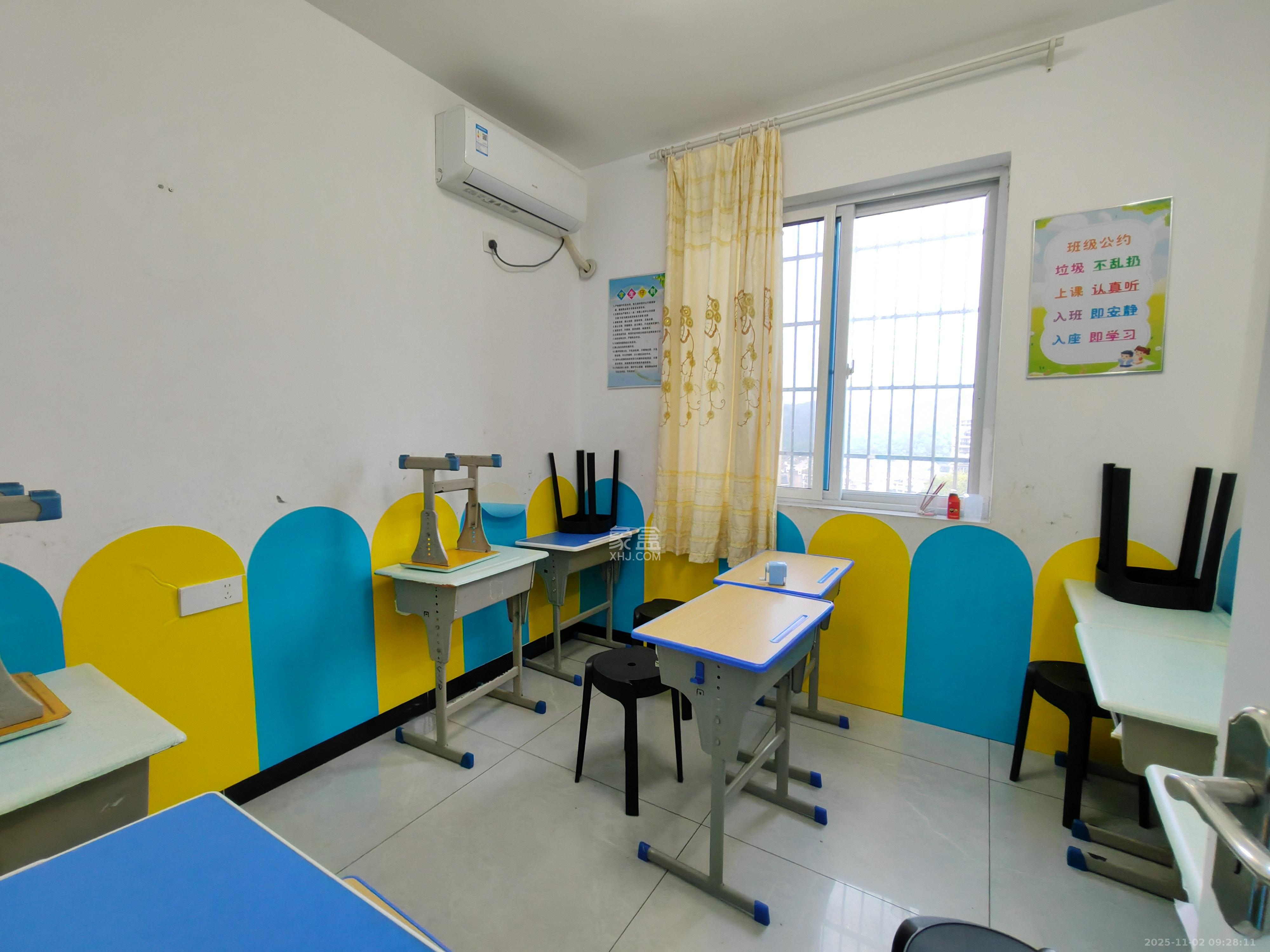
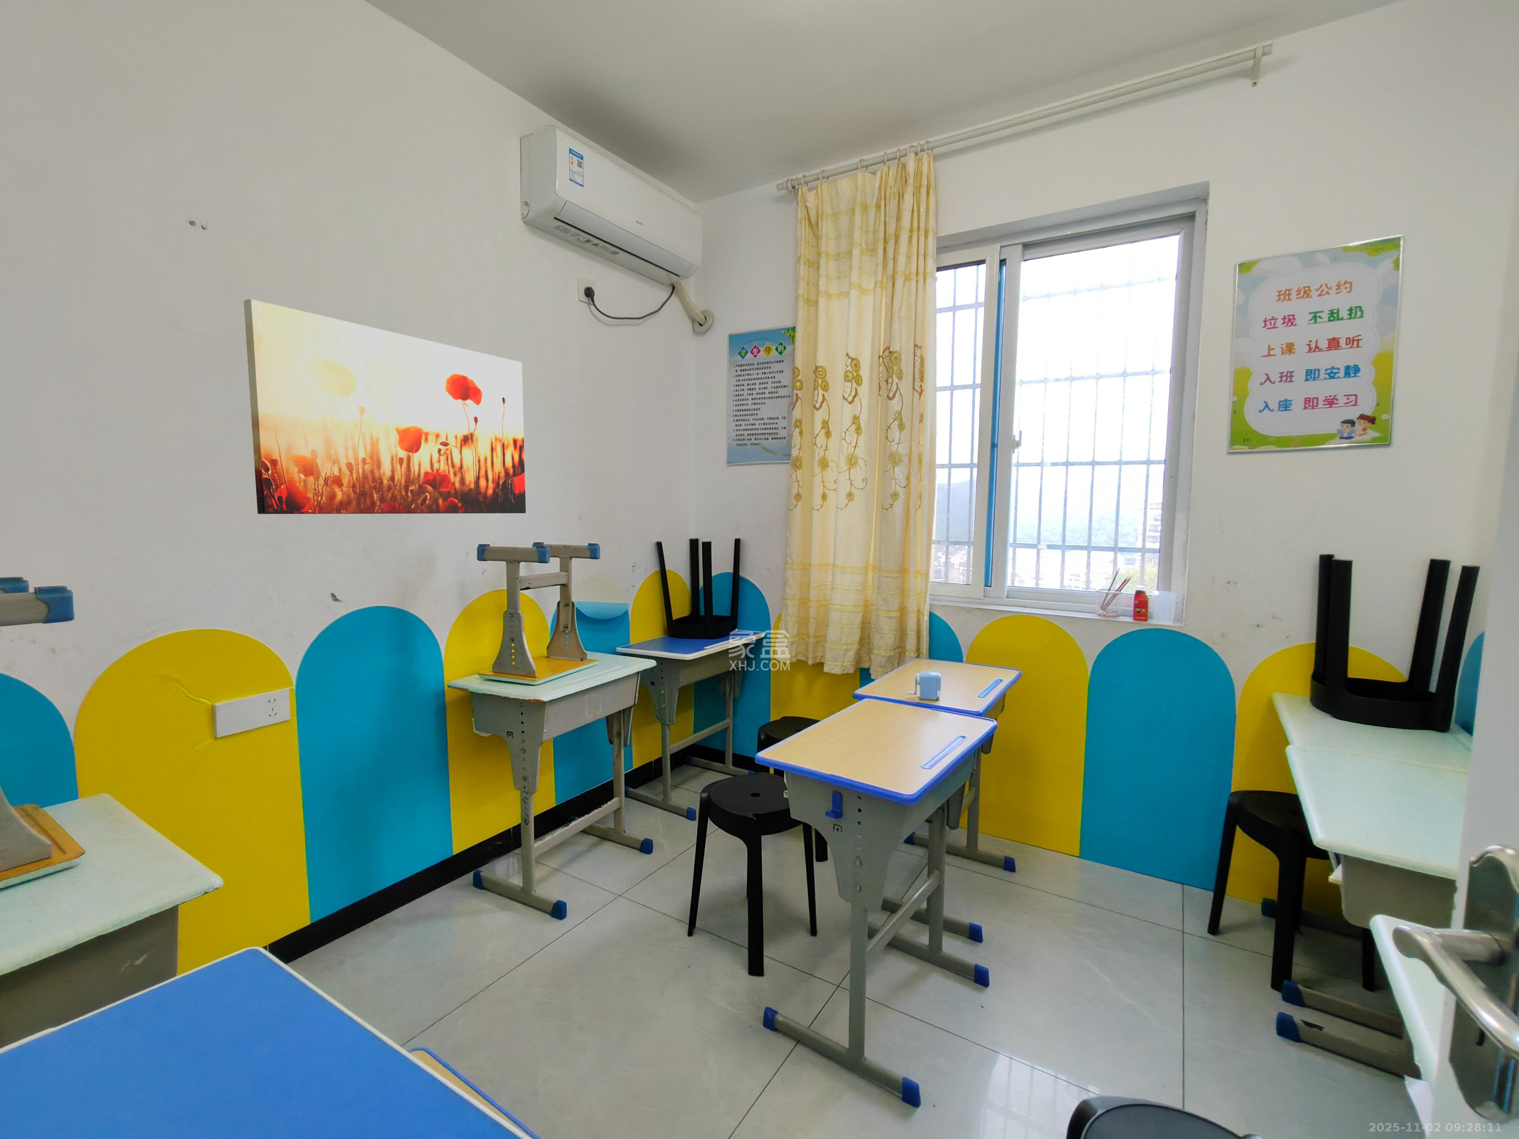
+ wall art (410, 426)
